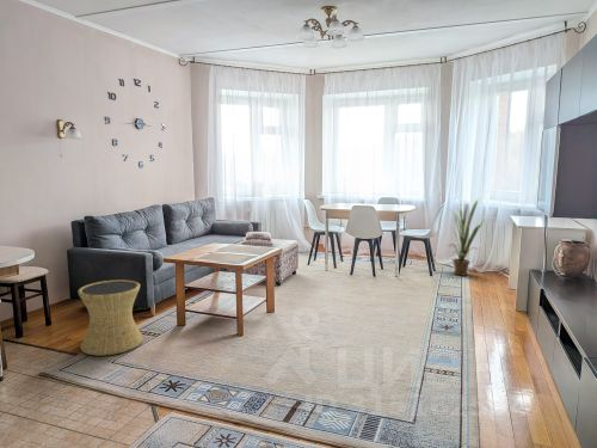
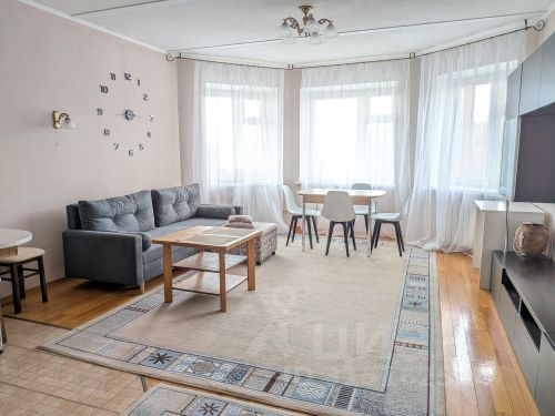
- house plant (462, 237)
- side table (111, 315)
